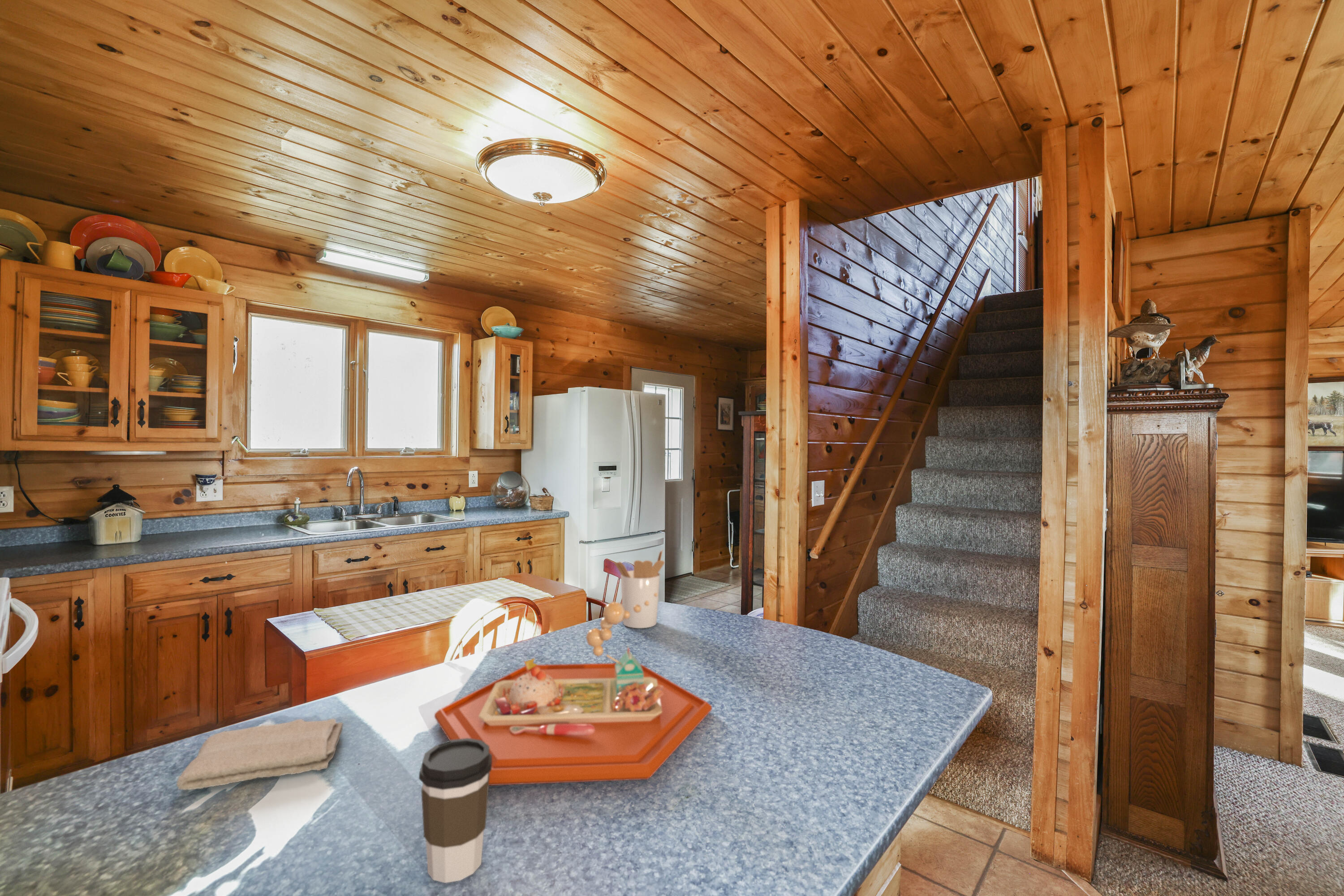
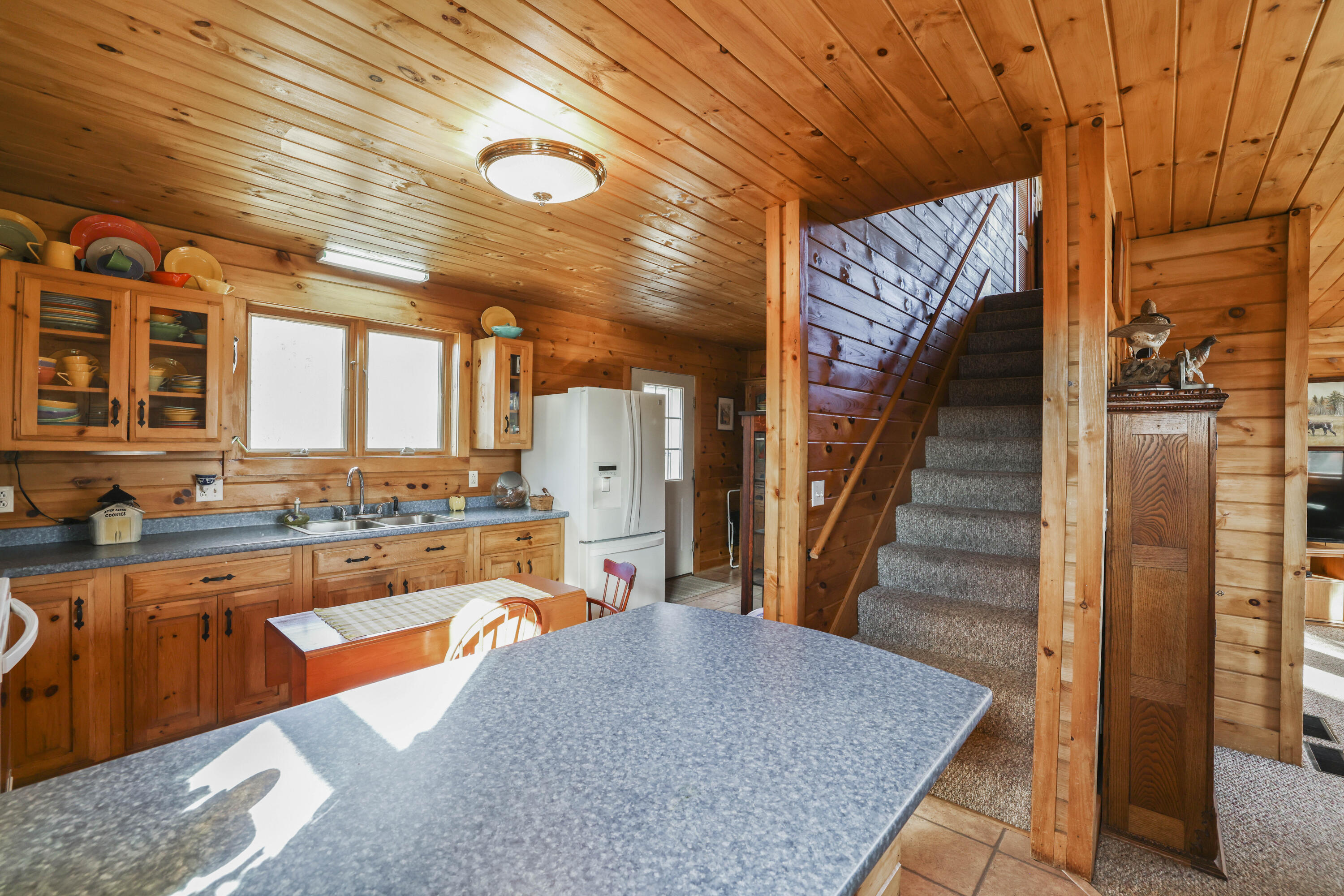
- food tray (577, 664)
- utensil holder (643, 589)
- washcloth (267, 750)
- coffee cup (456, 809)
